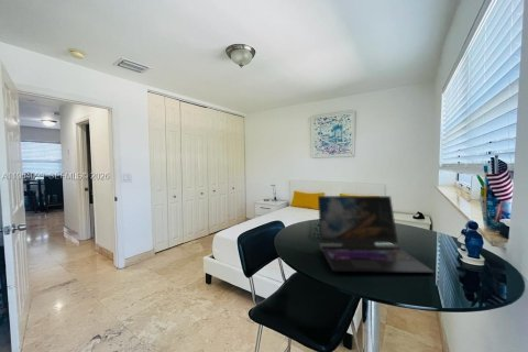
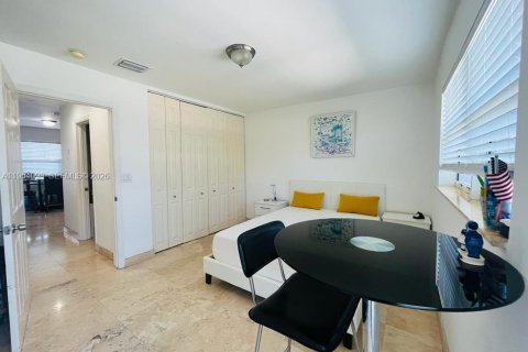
- laptop (365, 229)
